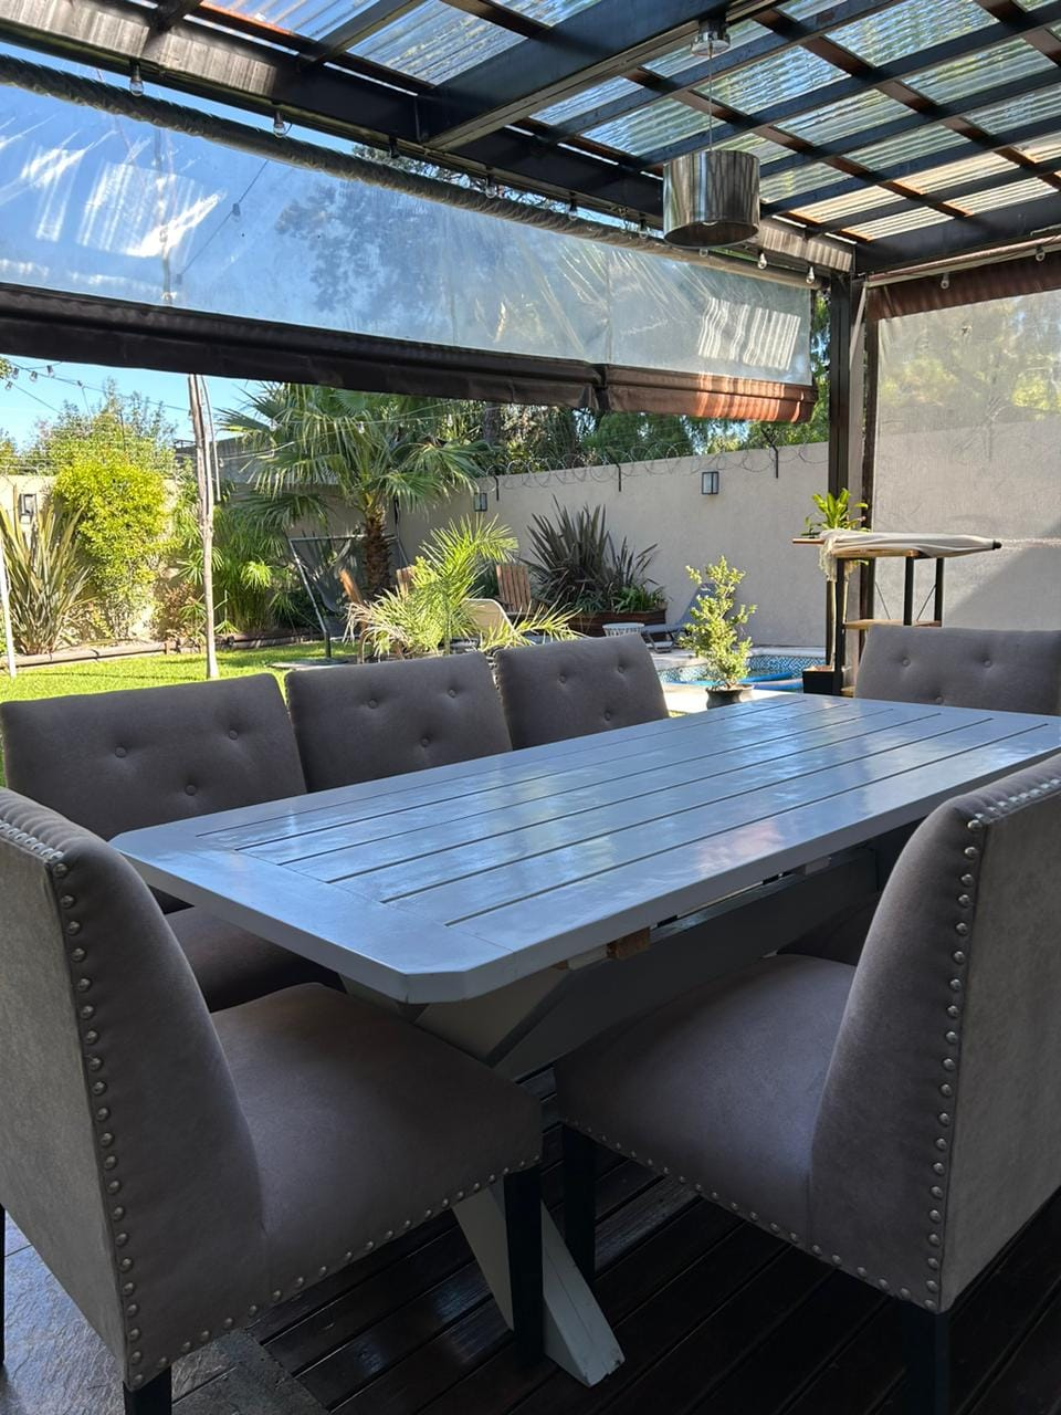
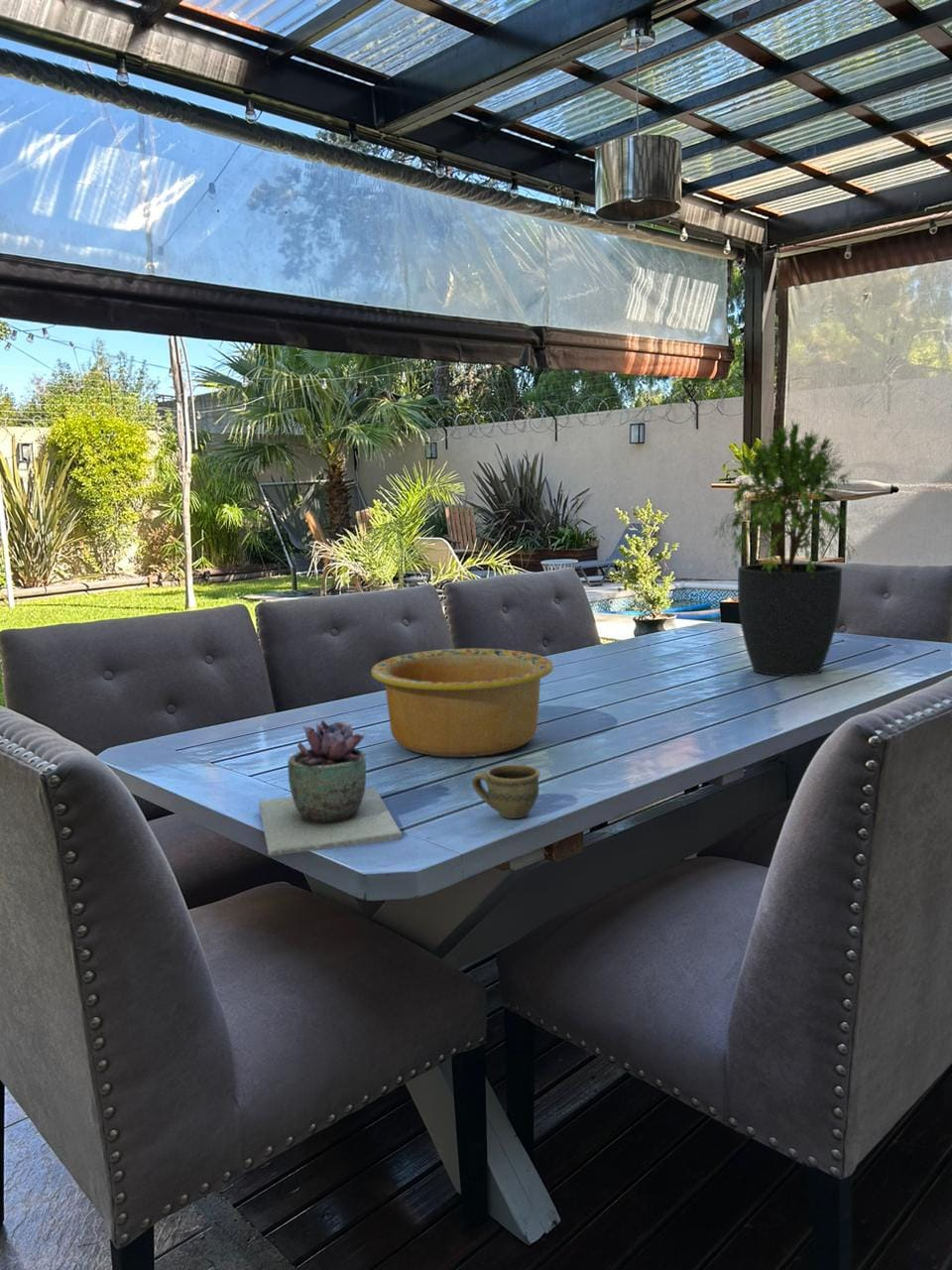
+ succulent plant (323, 774)
+ bowl (463, 703)
+ potted plant (781, 547)
+ cup (506, 791)
